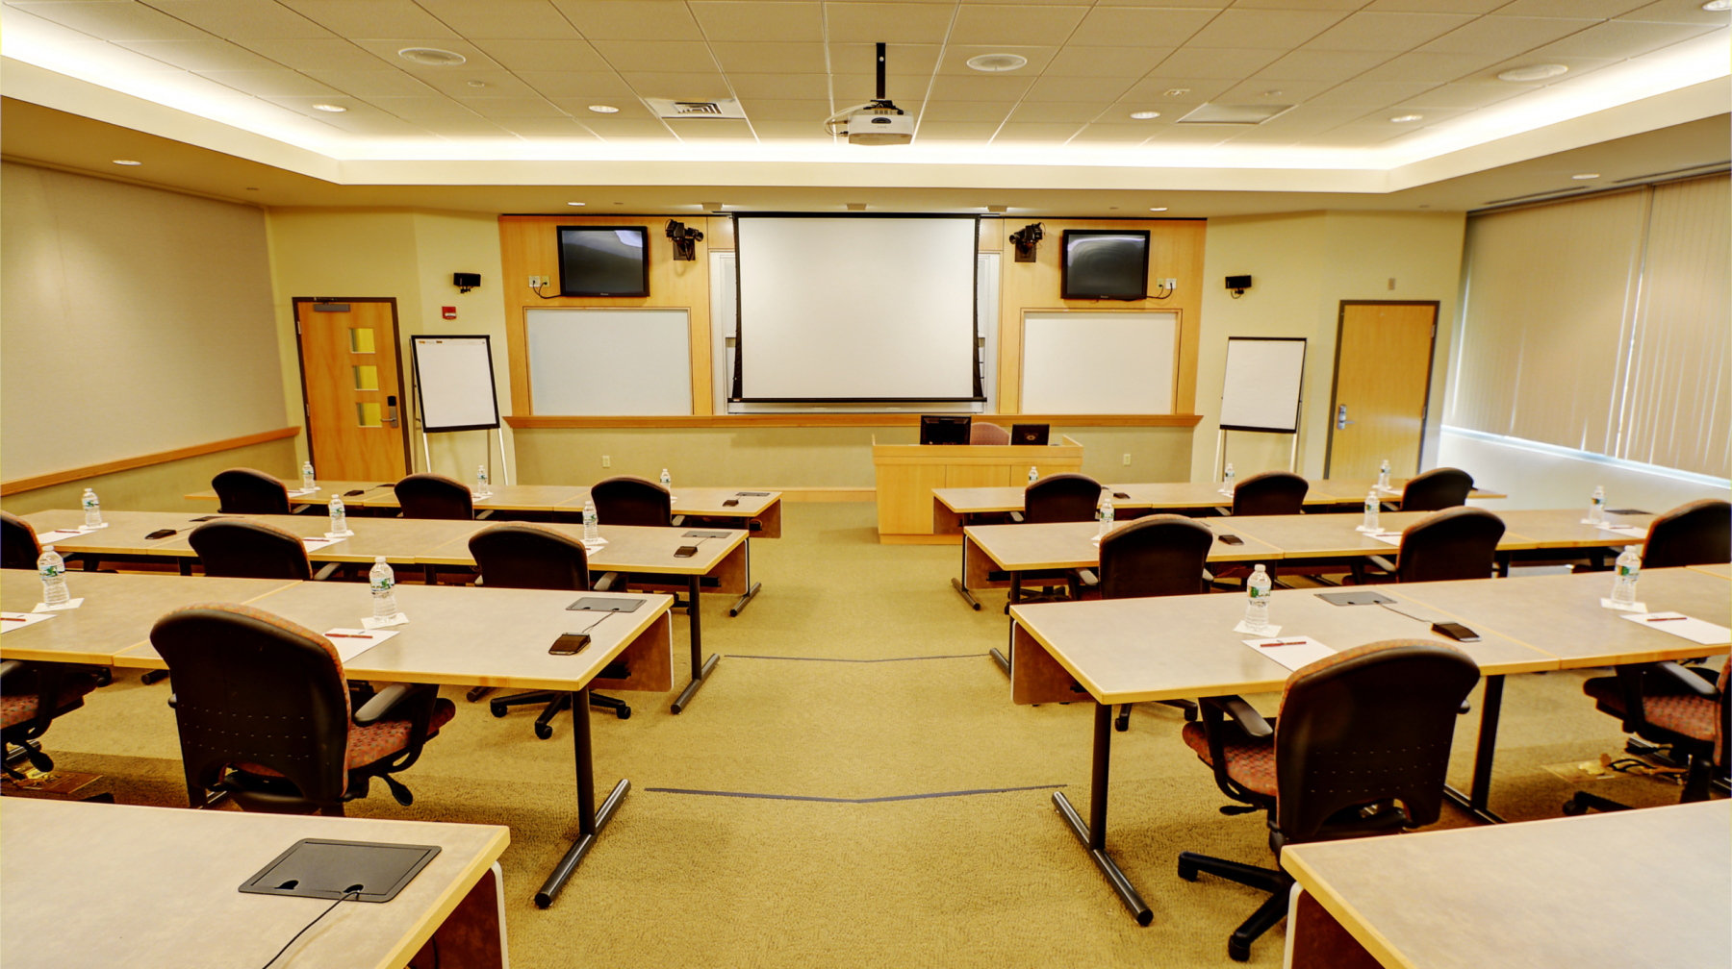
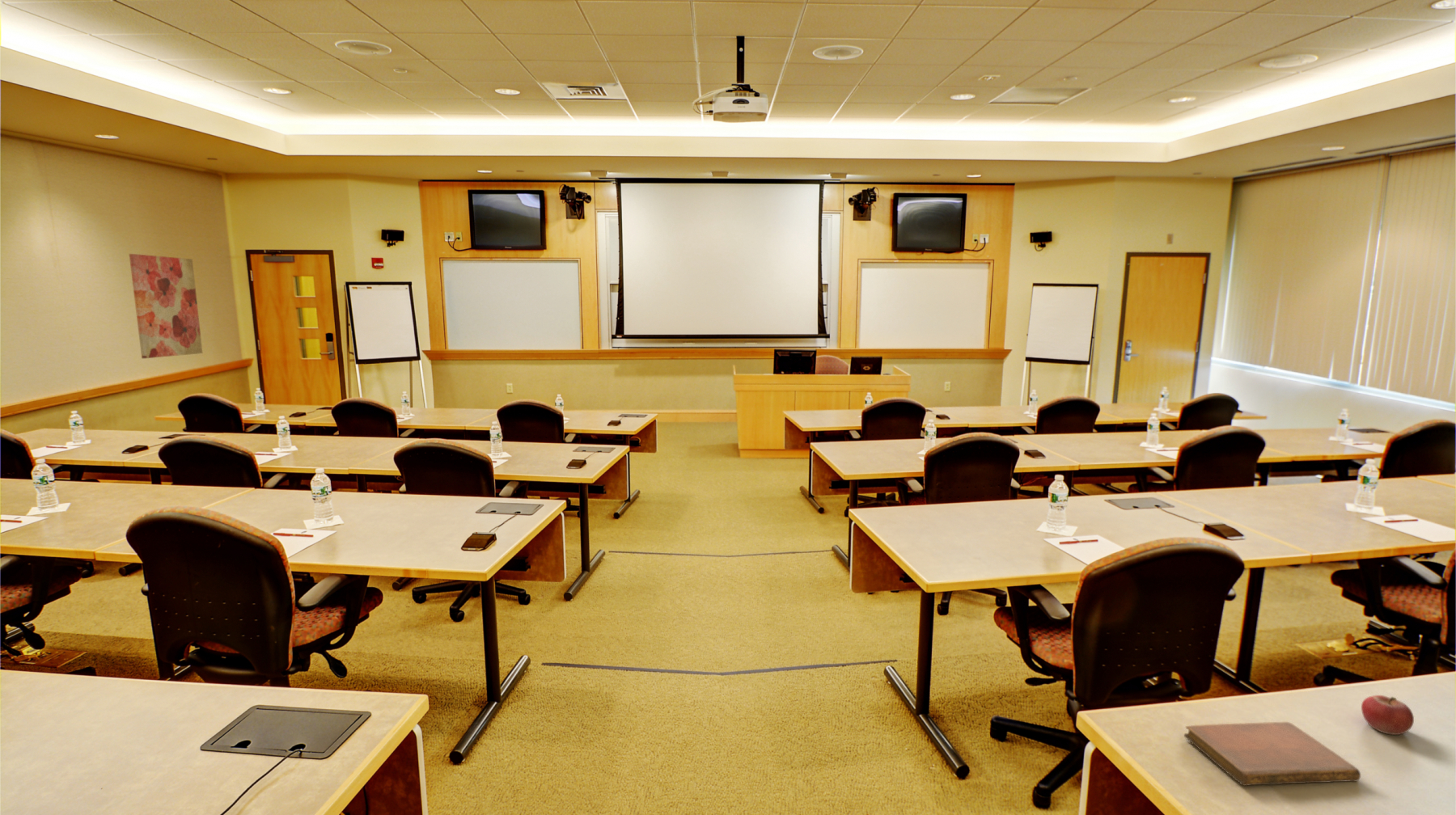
+ fruit (1386, 711)
+ notebook (1268, 752)
+ wall art (167, 306)
